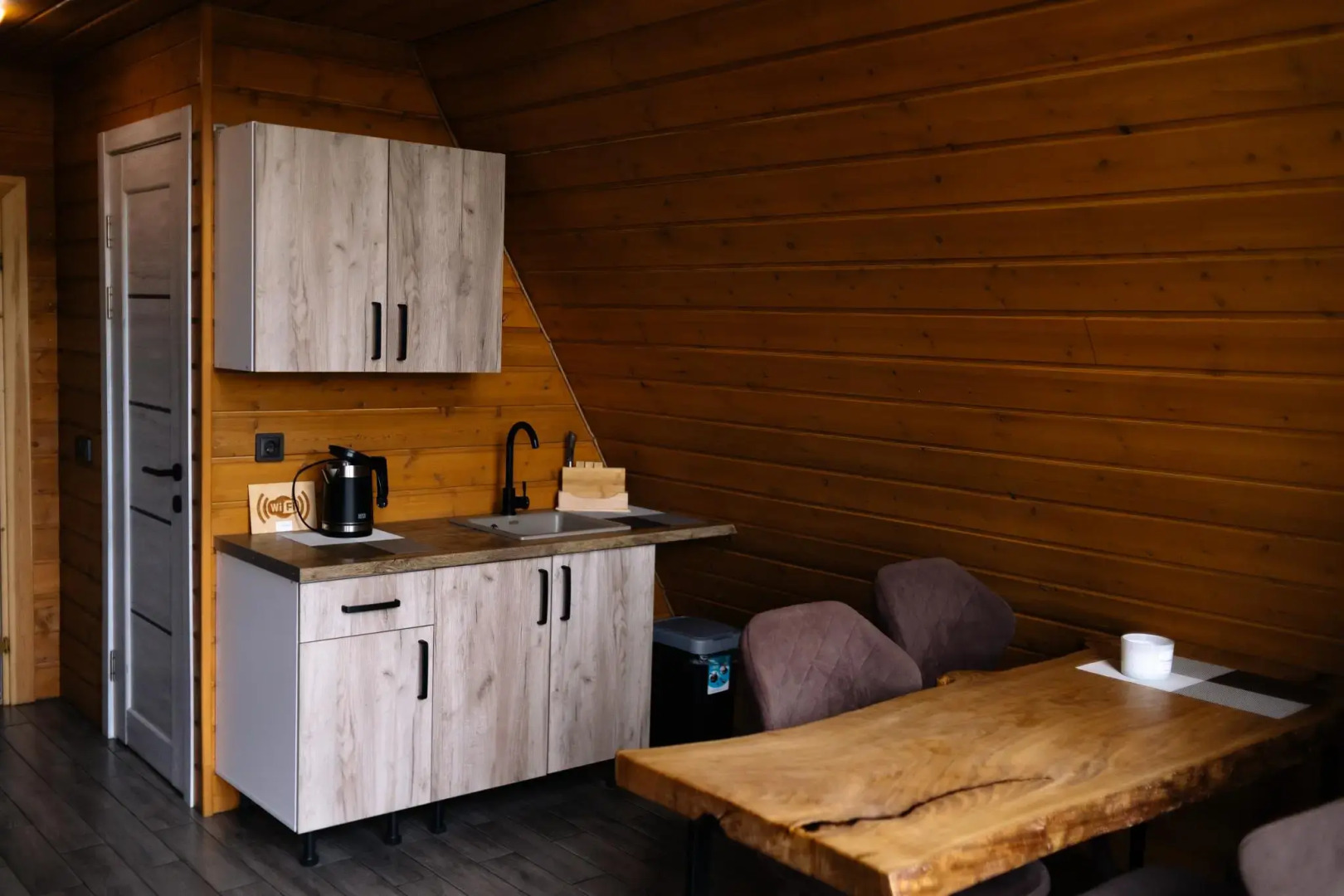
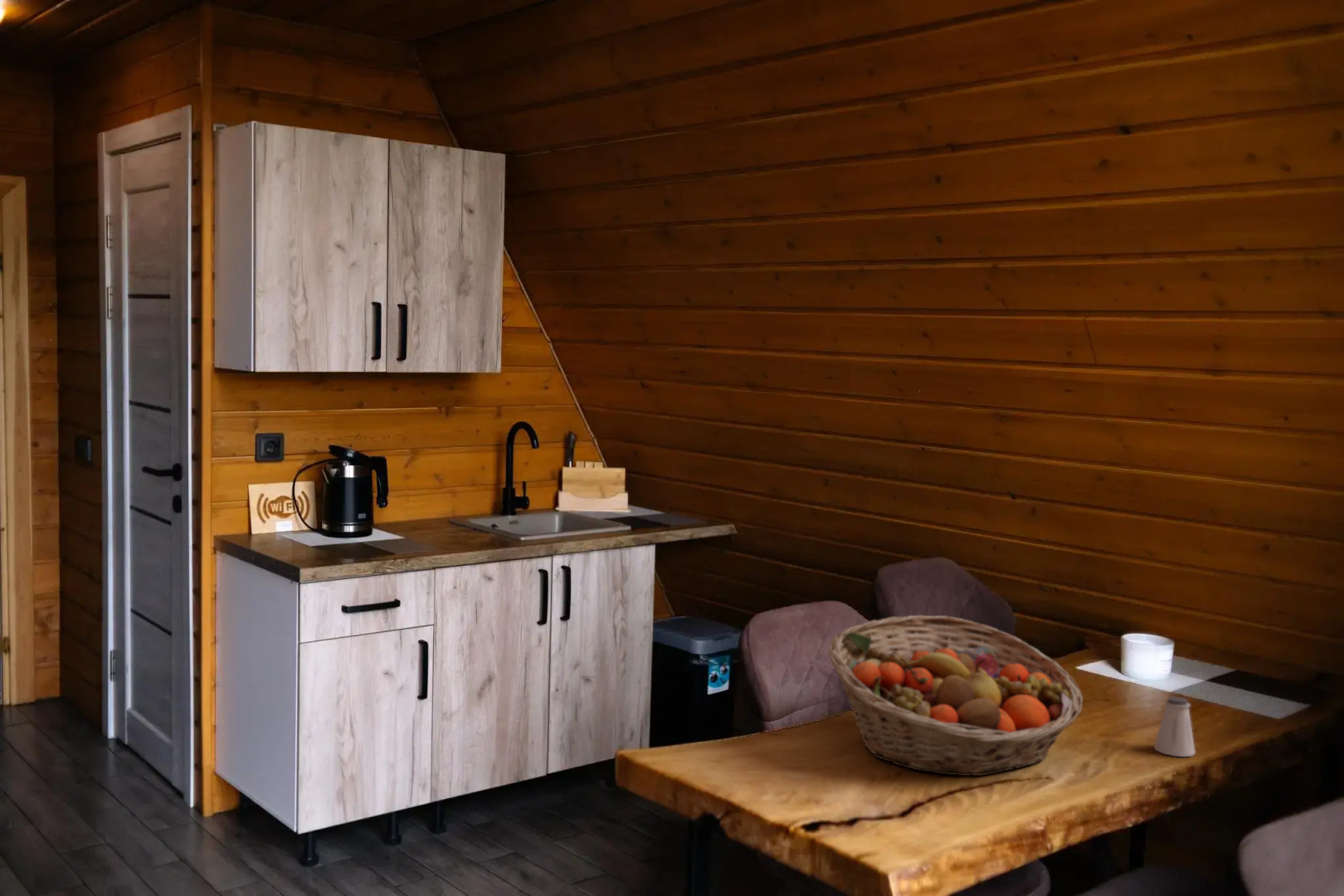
+ saltshaker (1176, 724)
+ fruit basket (952, 692)
